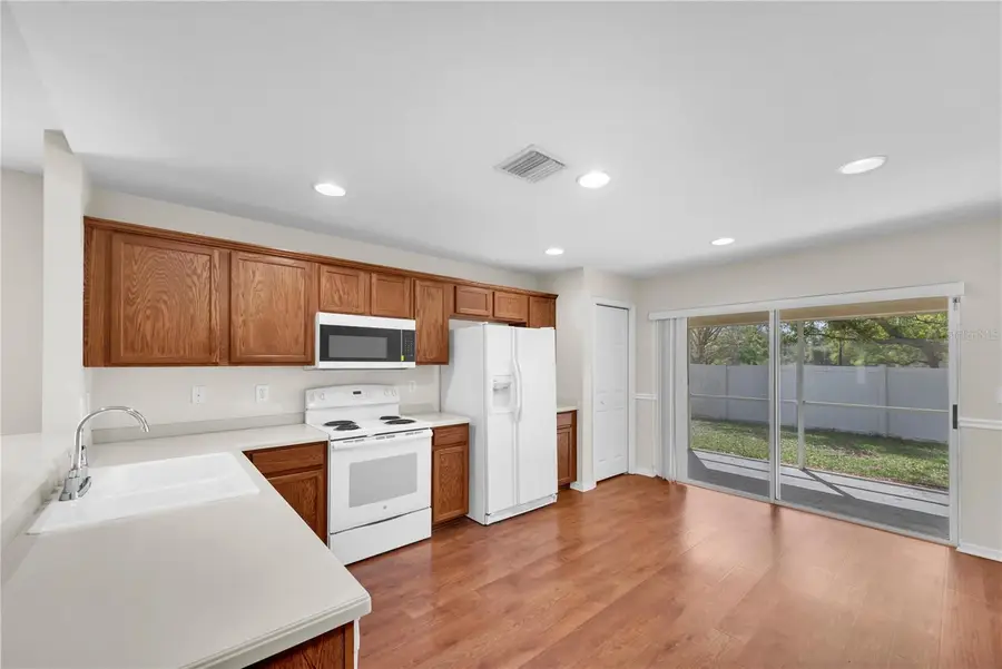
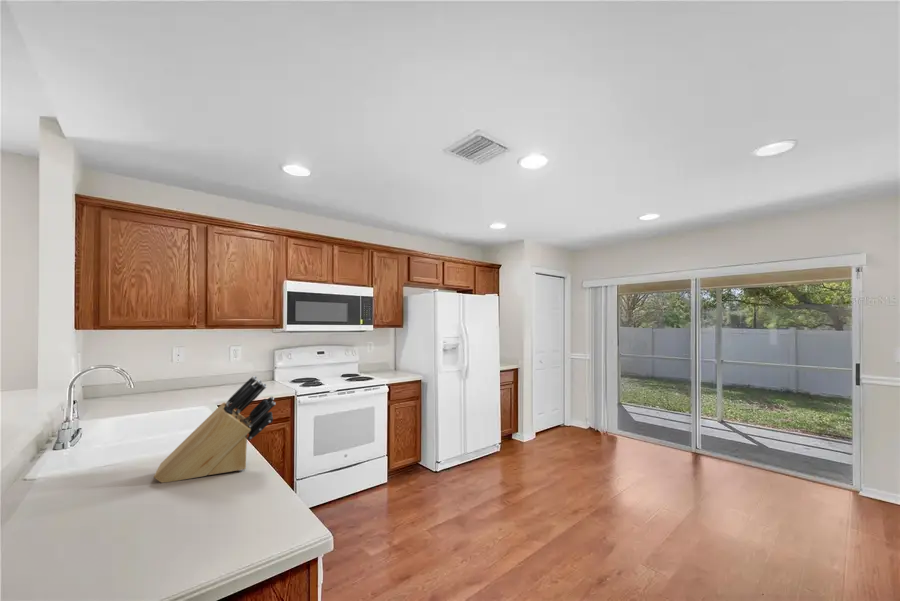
+ knife block (219, 424)
